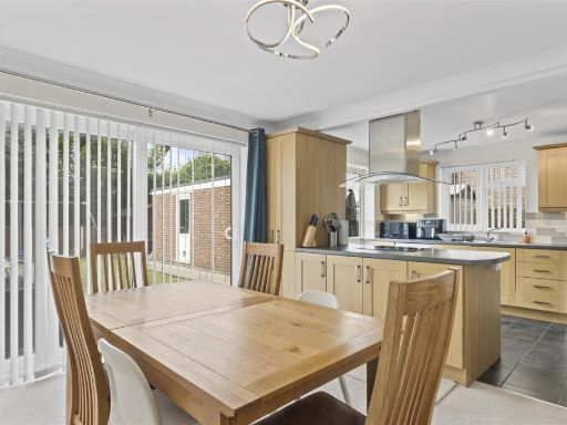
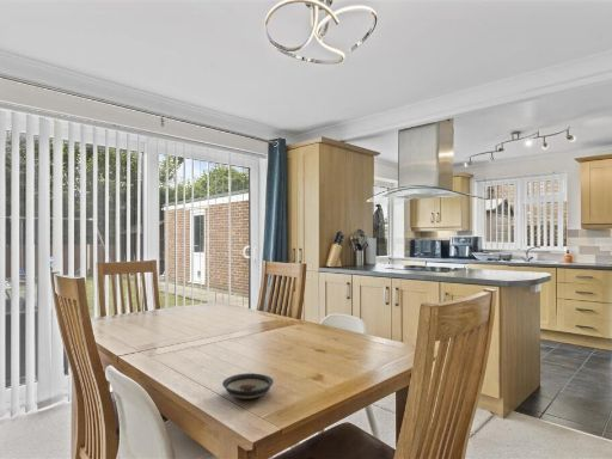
+ saucer (247, 387)
